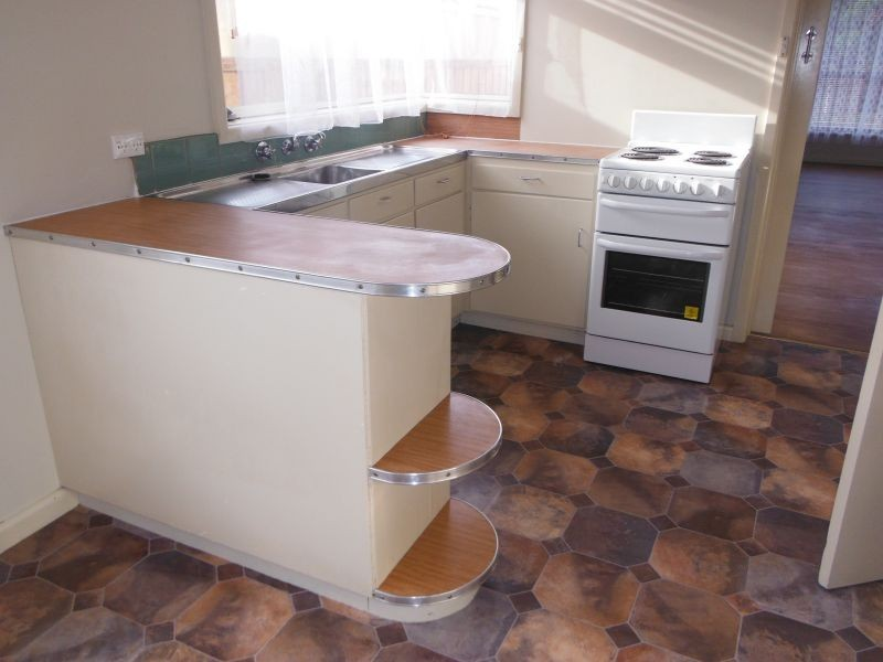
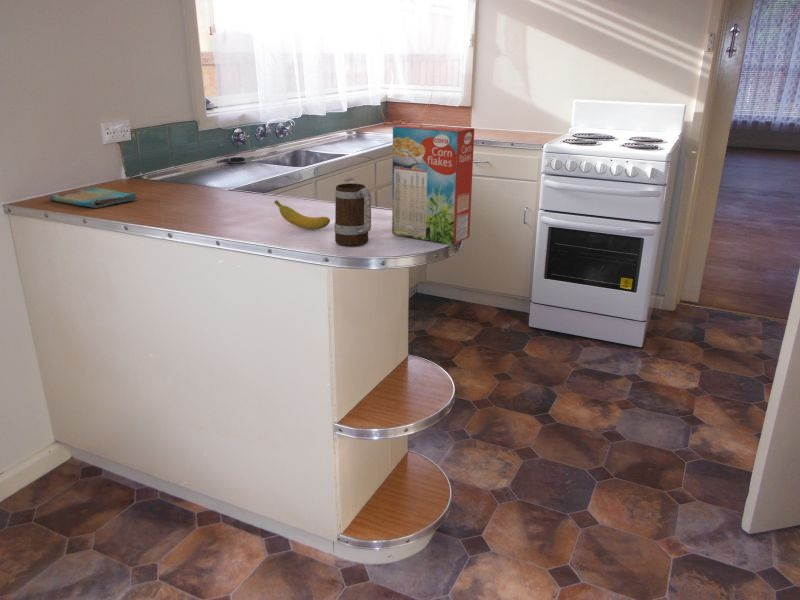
+ cereal box (431, 183)
+ banana (301, 215)
+ mug (355, 215)
+ dish towel (92, 196)
